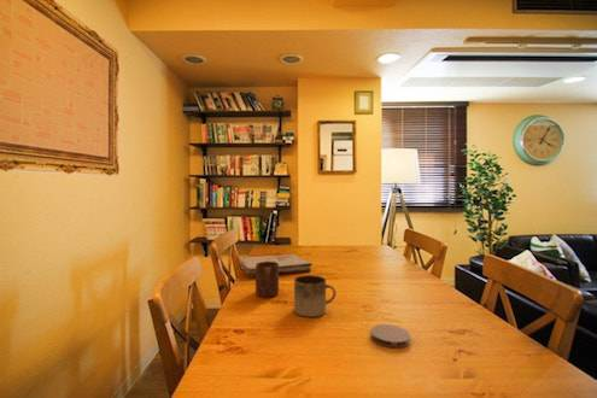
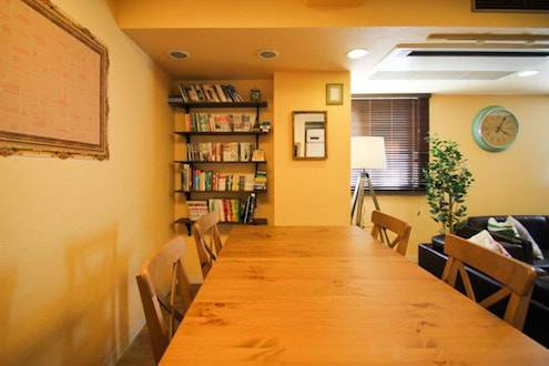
- cup (268, 280)
- book (275, 262)
- coaster (390, 335)
- mug (314, 294)
